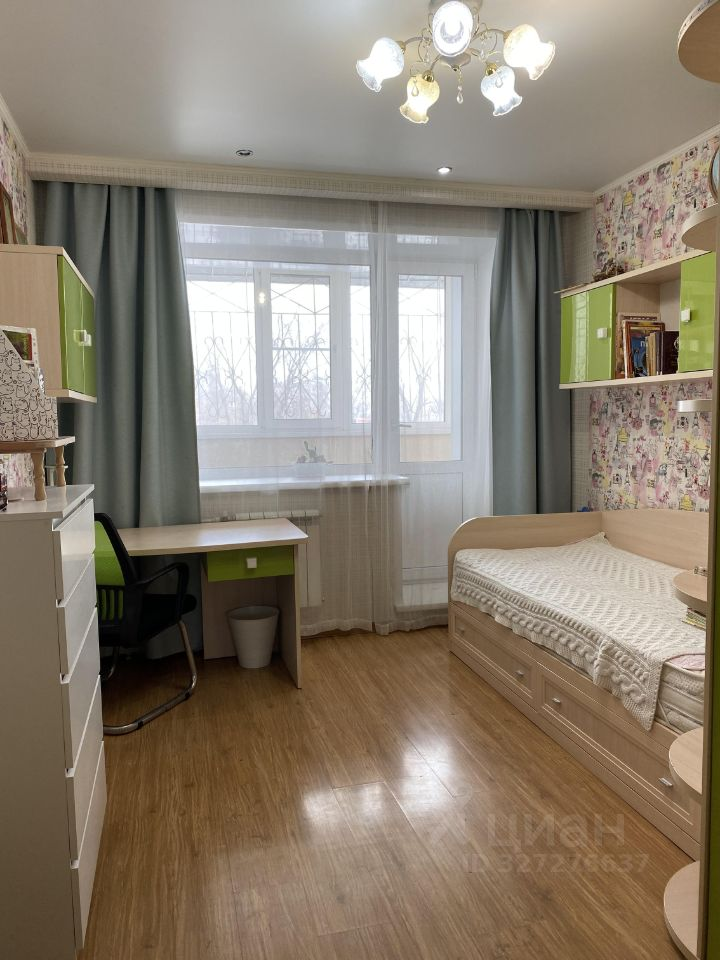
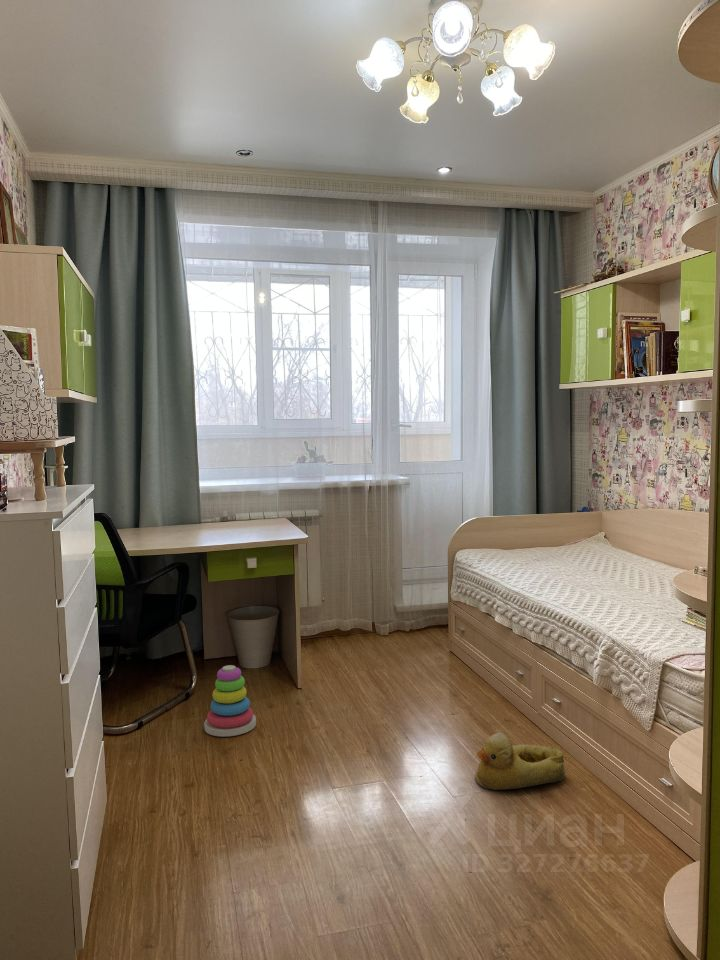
+ rubber duck (518, 754)
+ stacking toy (229, 696)
